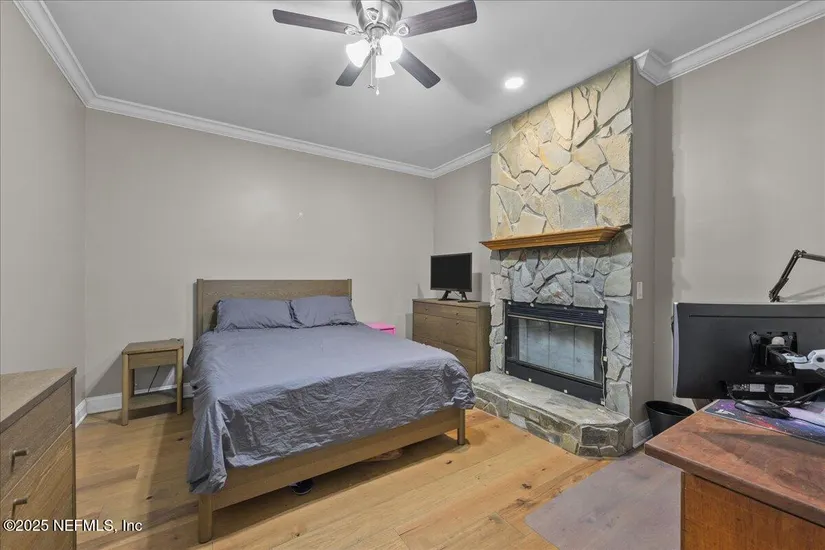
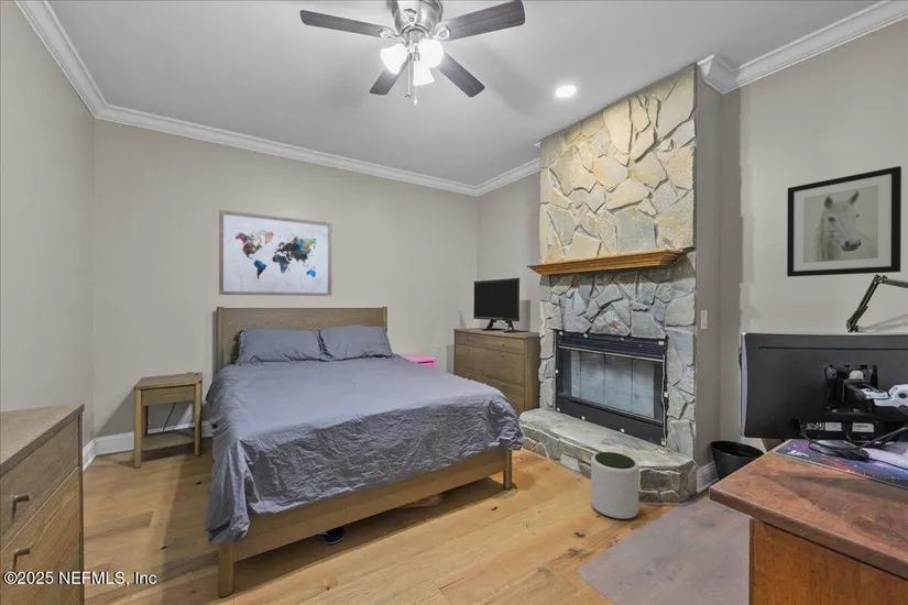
+ wall art (839, 226)
+ wall art (278, 255)
+ plant pot (614, 483)
